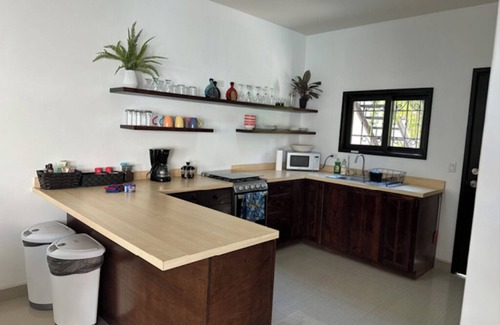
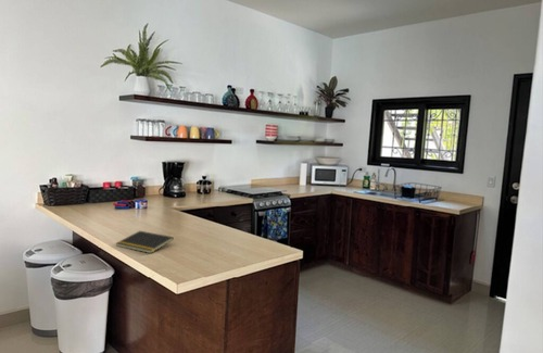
+ notepad (144, 241)
